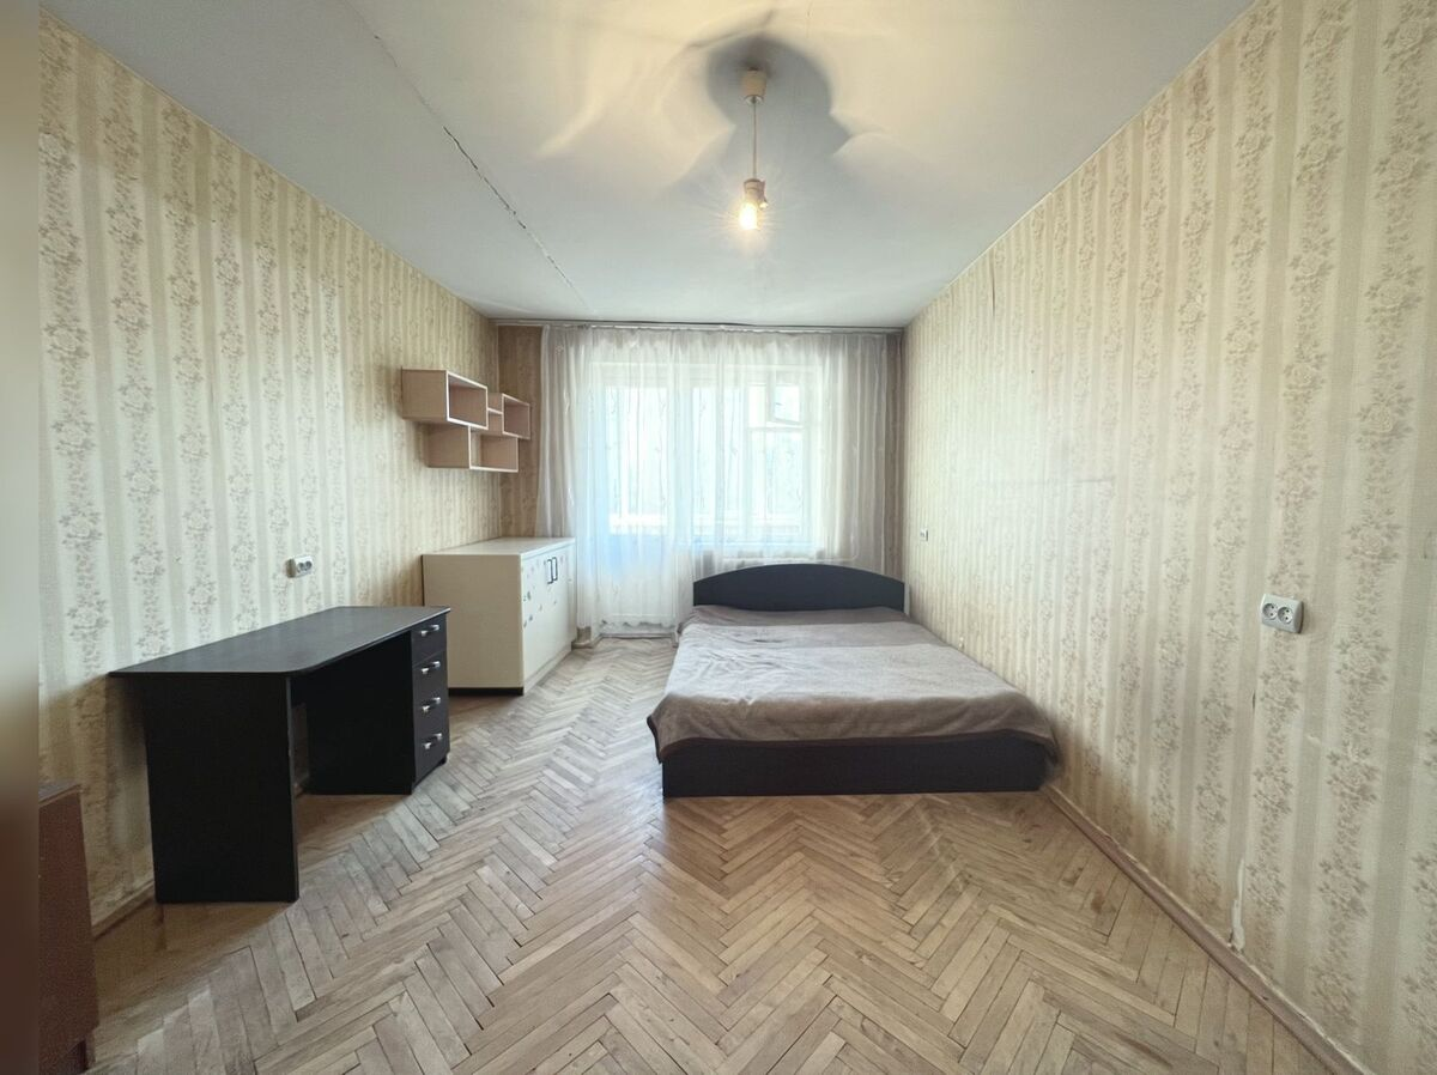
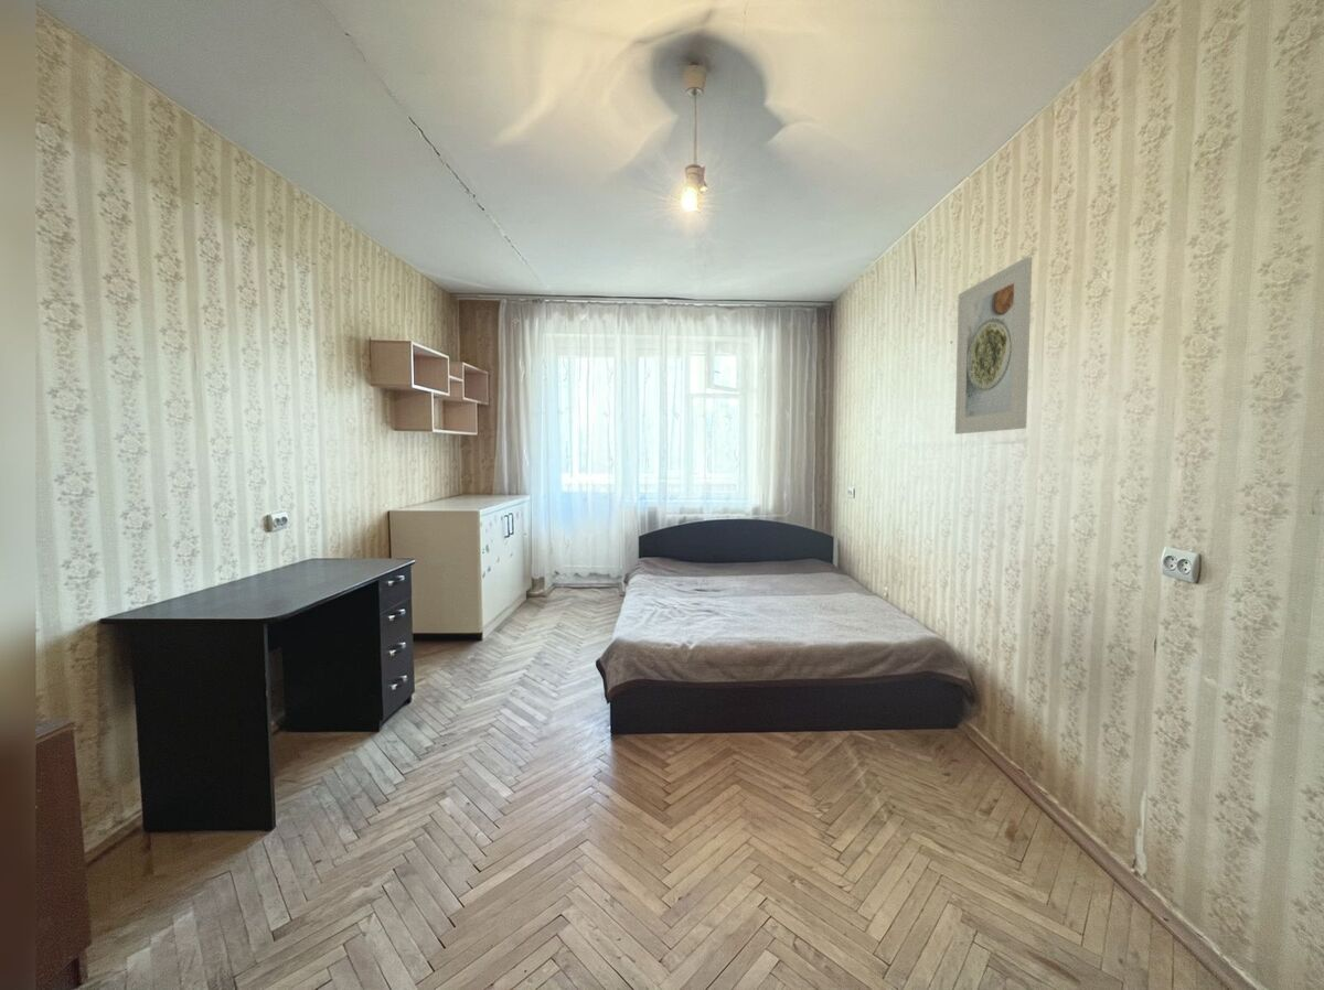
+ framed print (989, 355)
